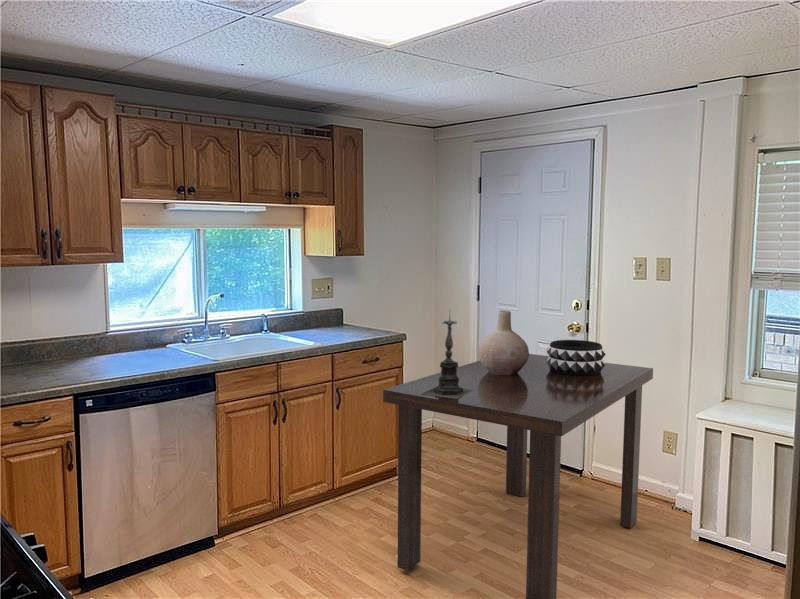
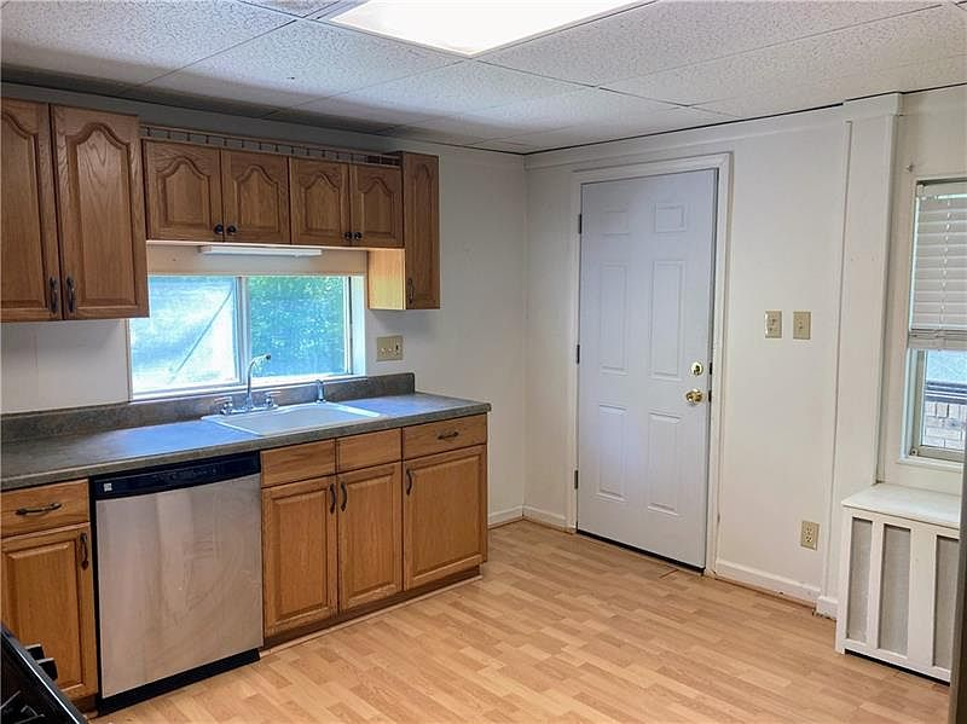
- decorative bowl (575, 356)
- vase (503, 341)
- dining table (526, 462)
- candle holder (448, 350)
